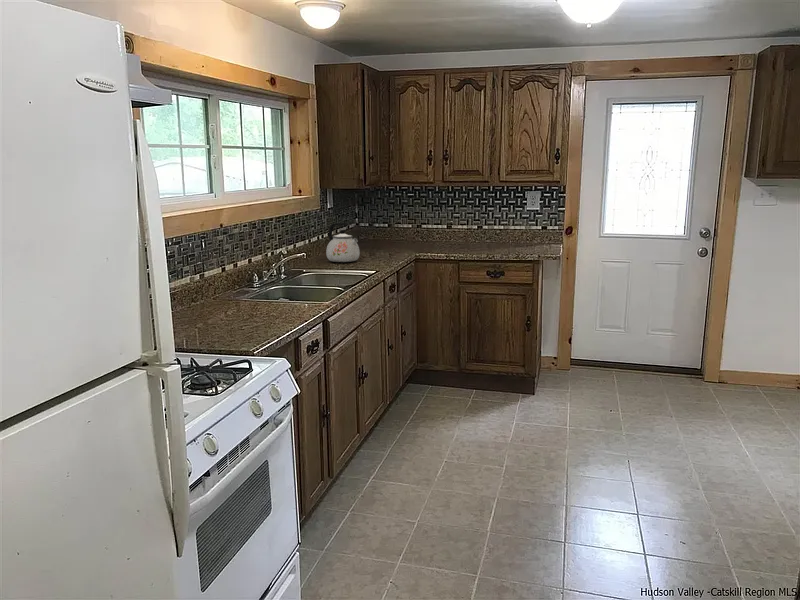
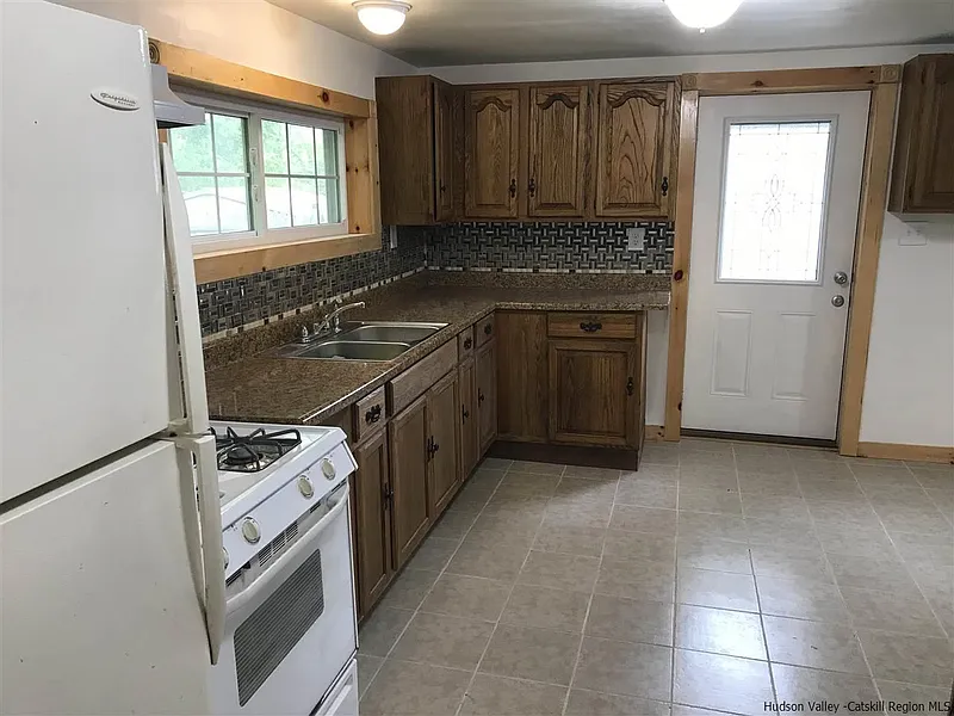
- kettle (343, 242)
